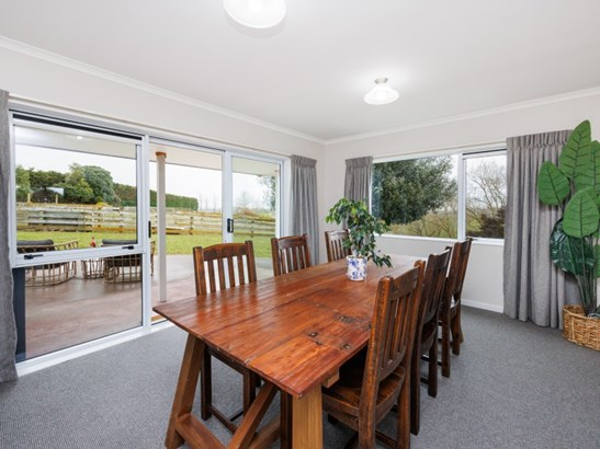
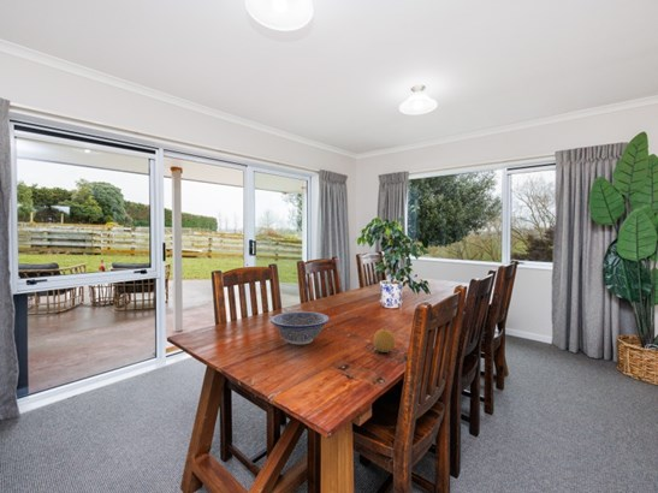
+ fruit (384, 340)
+ decorative bowl (300, 328)
